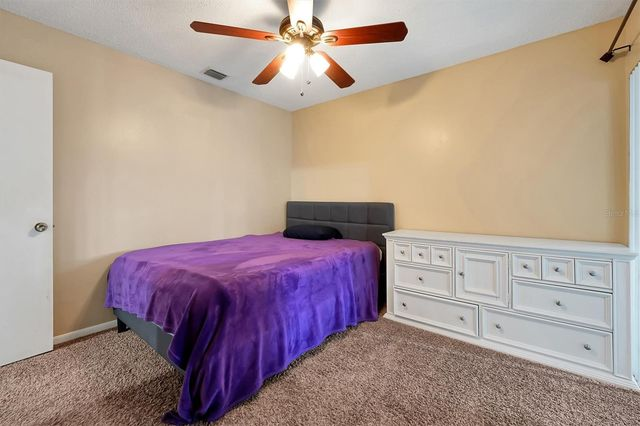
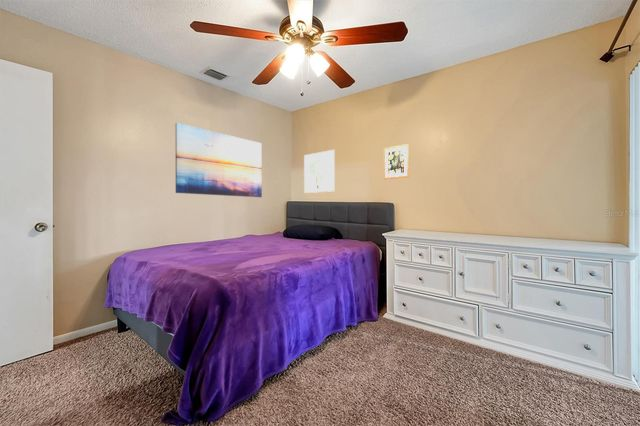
+ wall art (395, 162)
+ wall art (318, 172)
+ wall art (224, 165)
